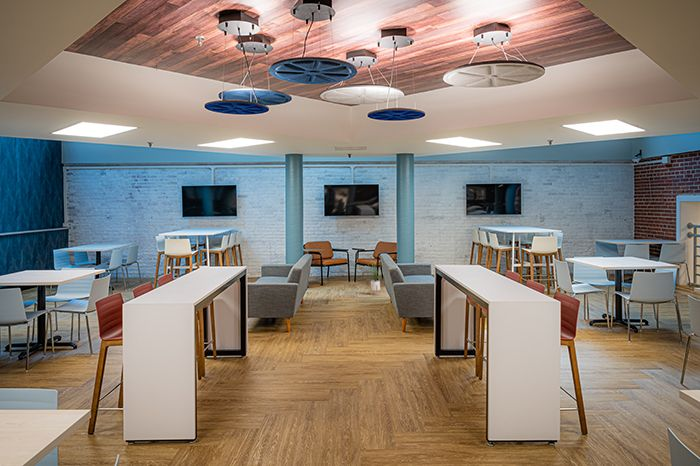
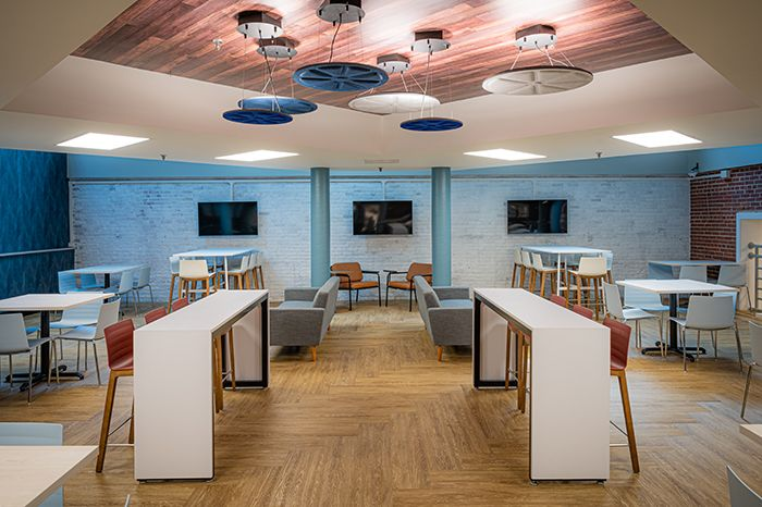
- house plant (375, 276)
